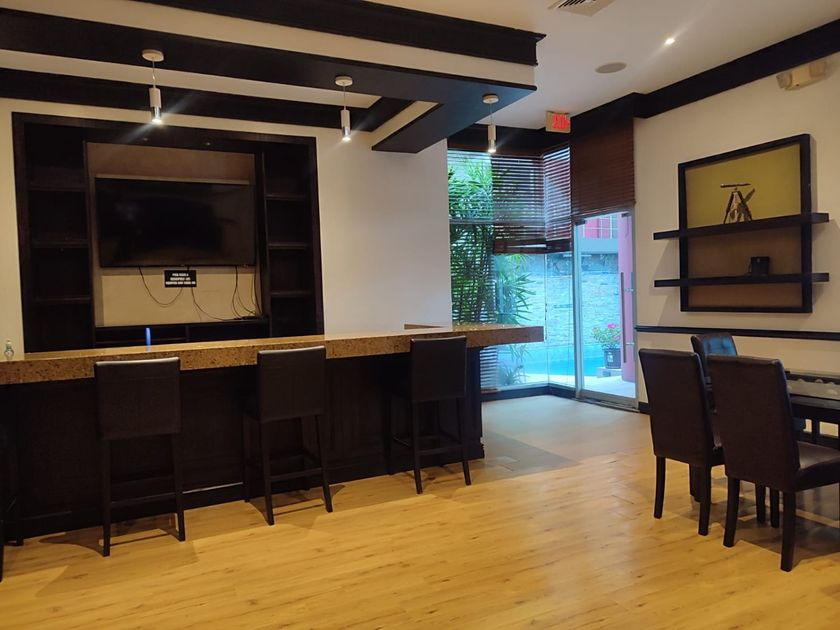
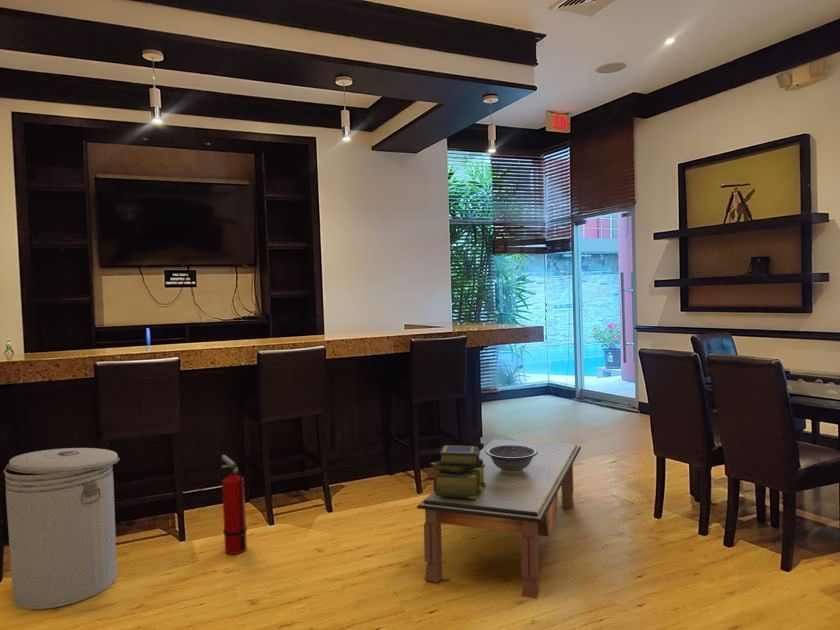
+ can (66, 518)
+ coffee table (509, 501)
+ stack of books (459, 468)
+ fire extinguisher (232, 503)
+ decorative bowl (511, 460)
